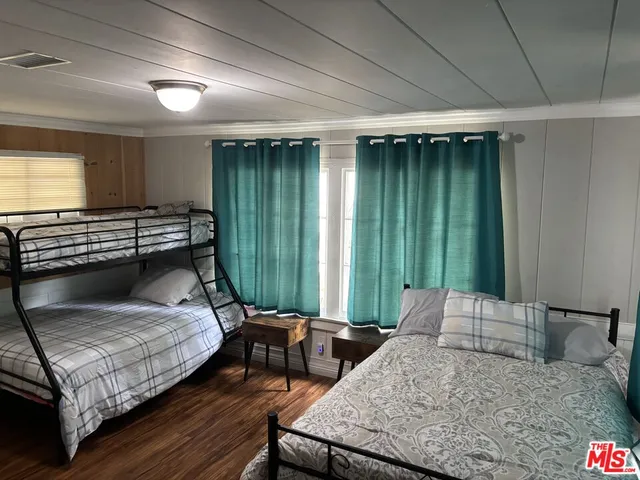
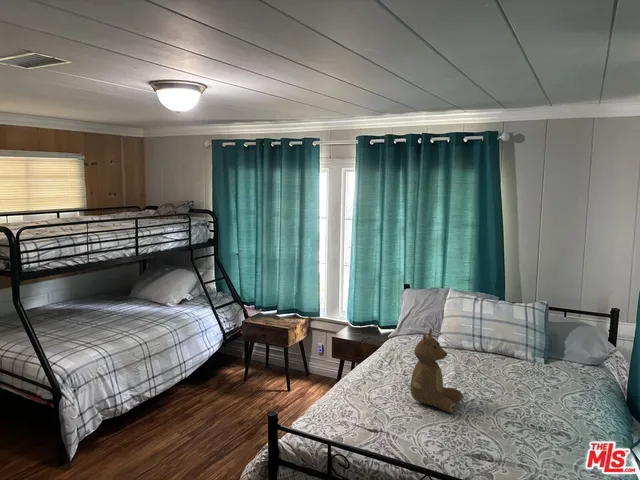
+ teddy bear (437, 368)
